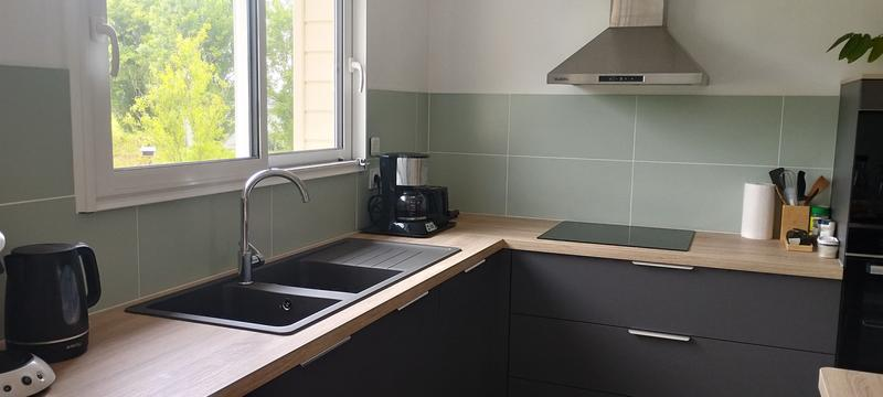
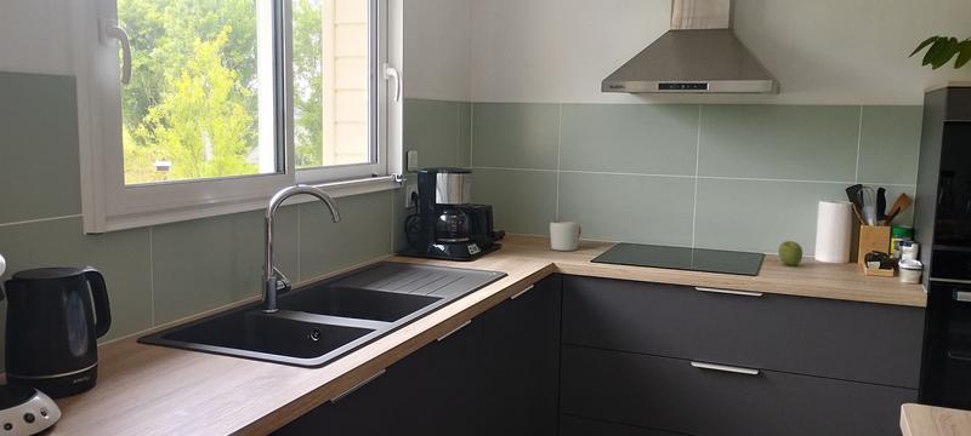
+ apple (790, 253)
+ mug (567, 235)
